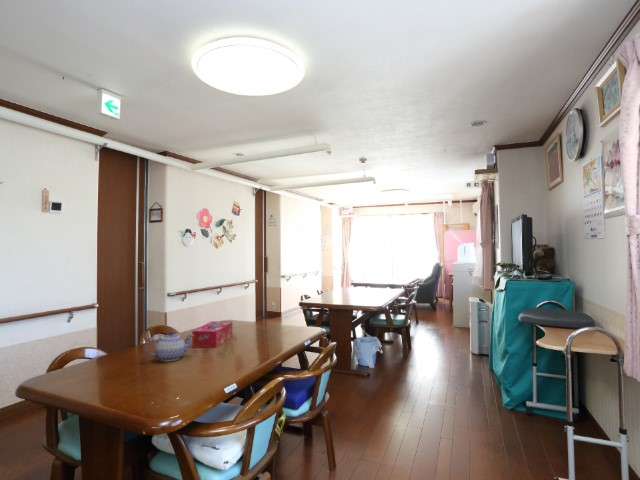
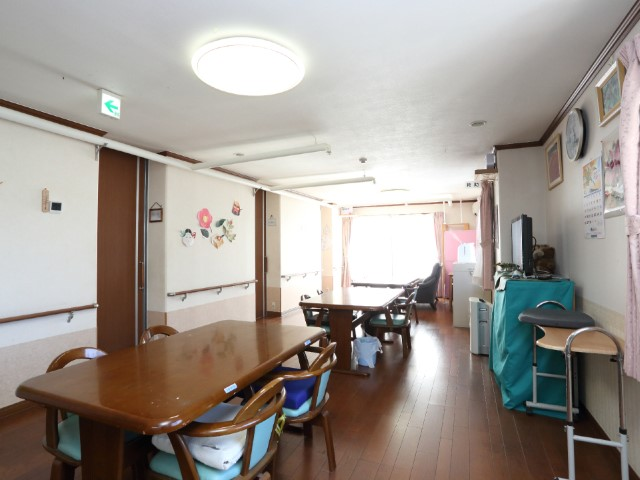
- tissue box (213, 333)
- teapot (170, 345)
